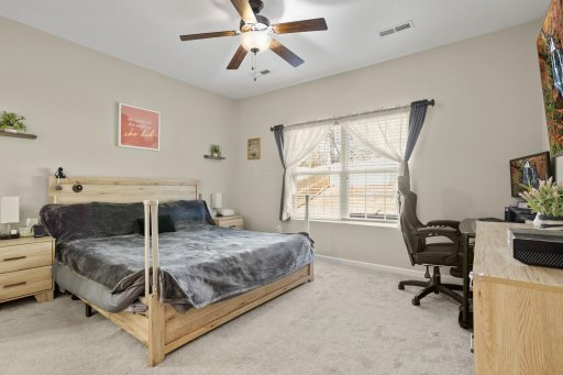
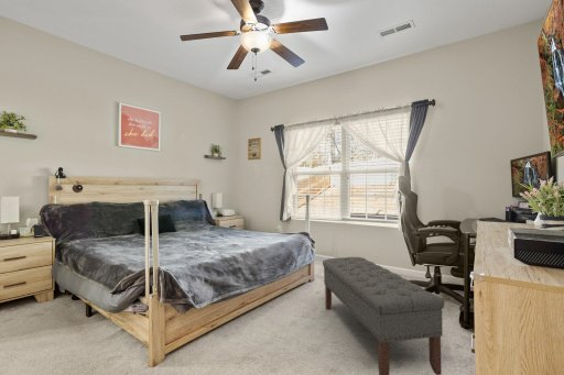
+ bench (370, 302)
